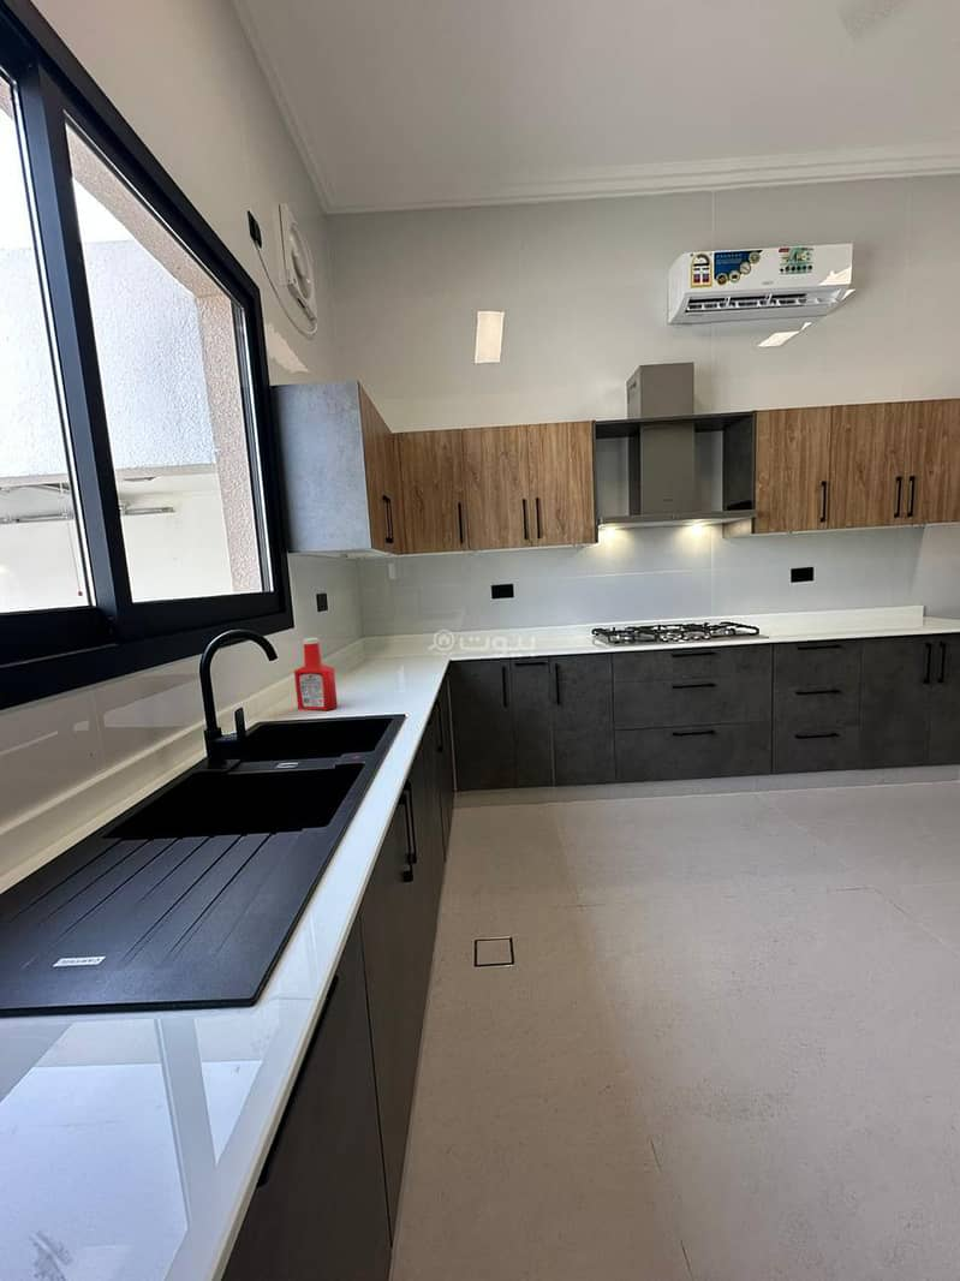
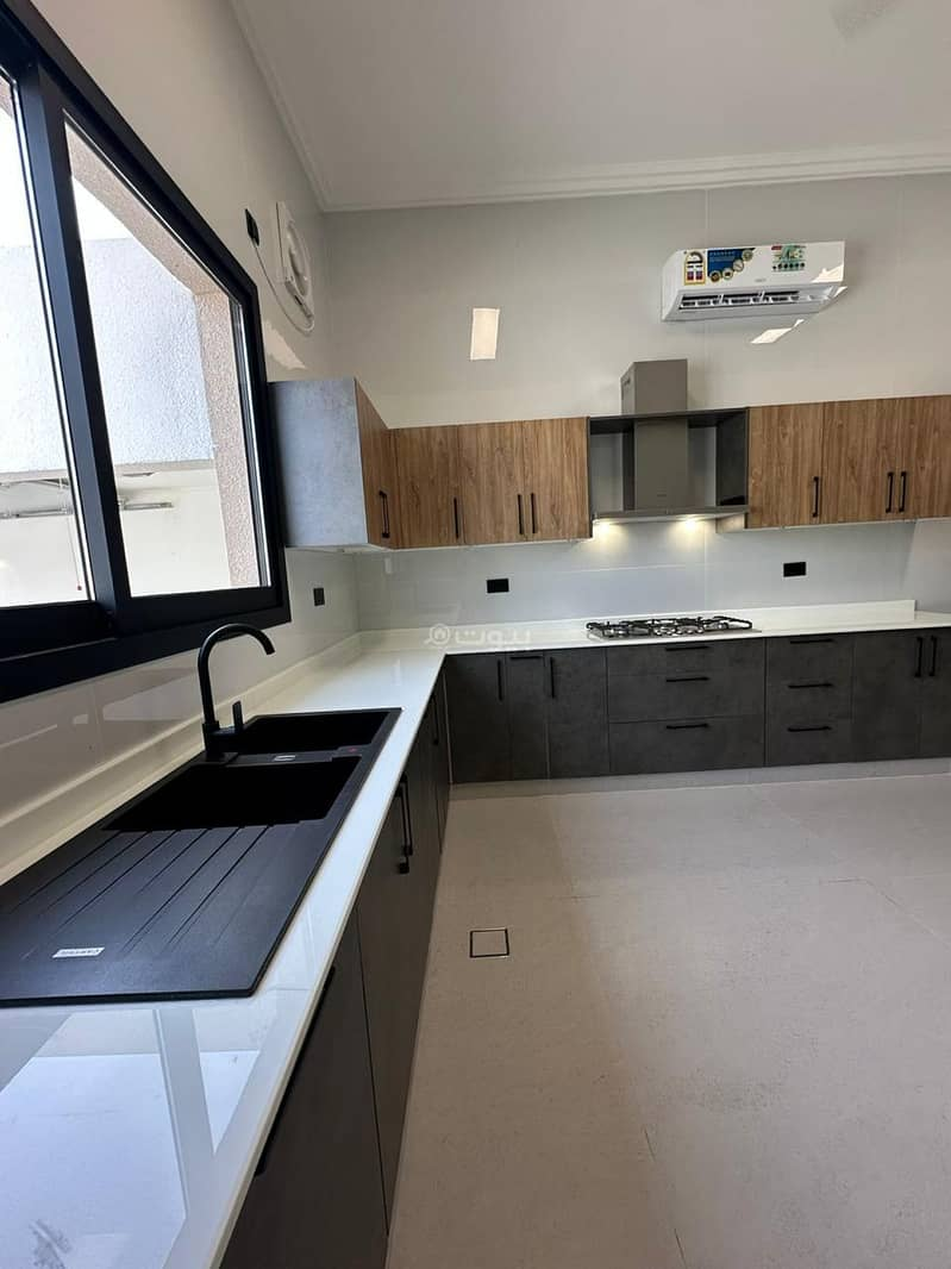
- soap bottle (314, 673)
